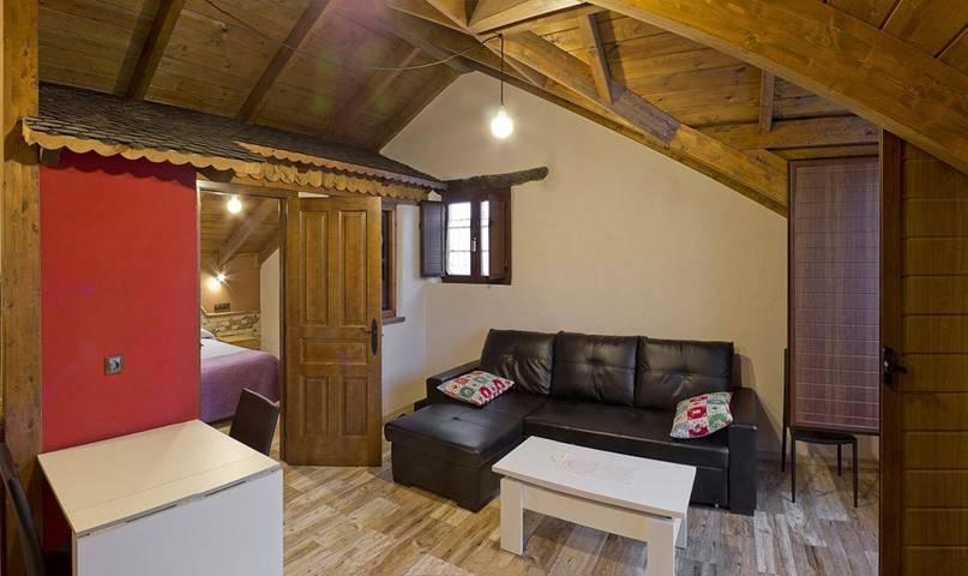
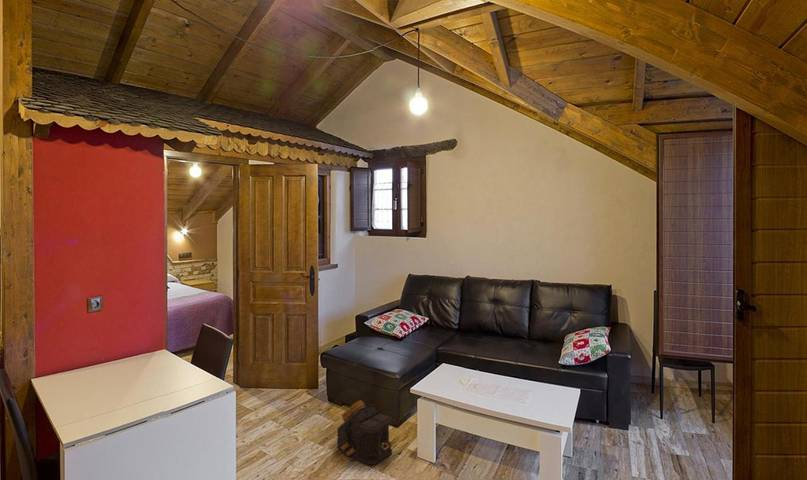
+ backpack (364, 426)
